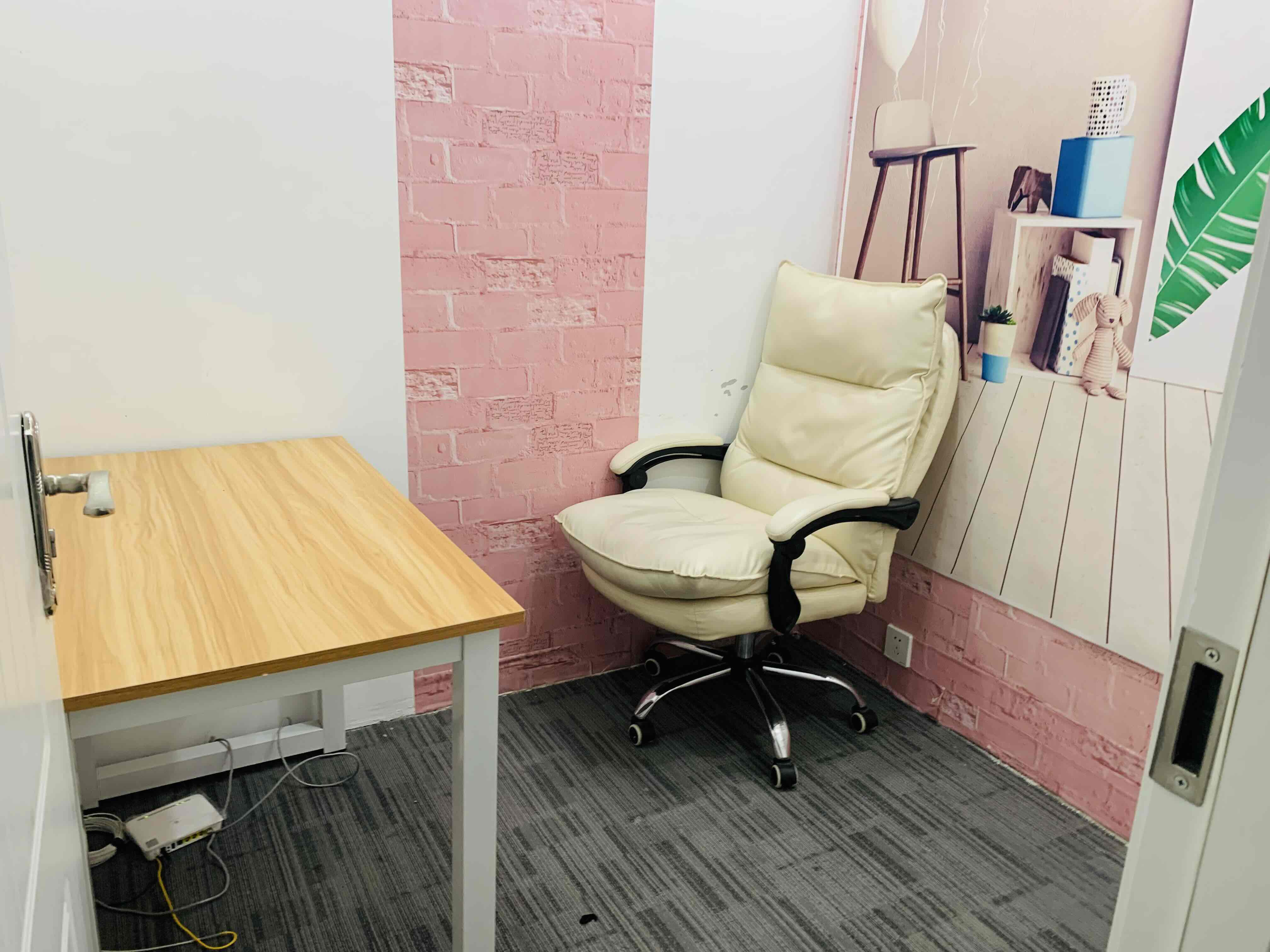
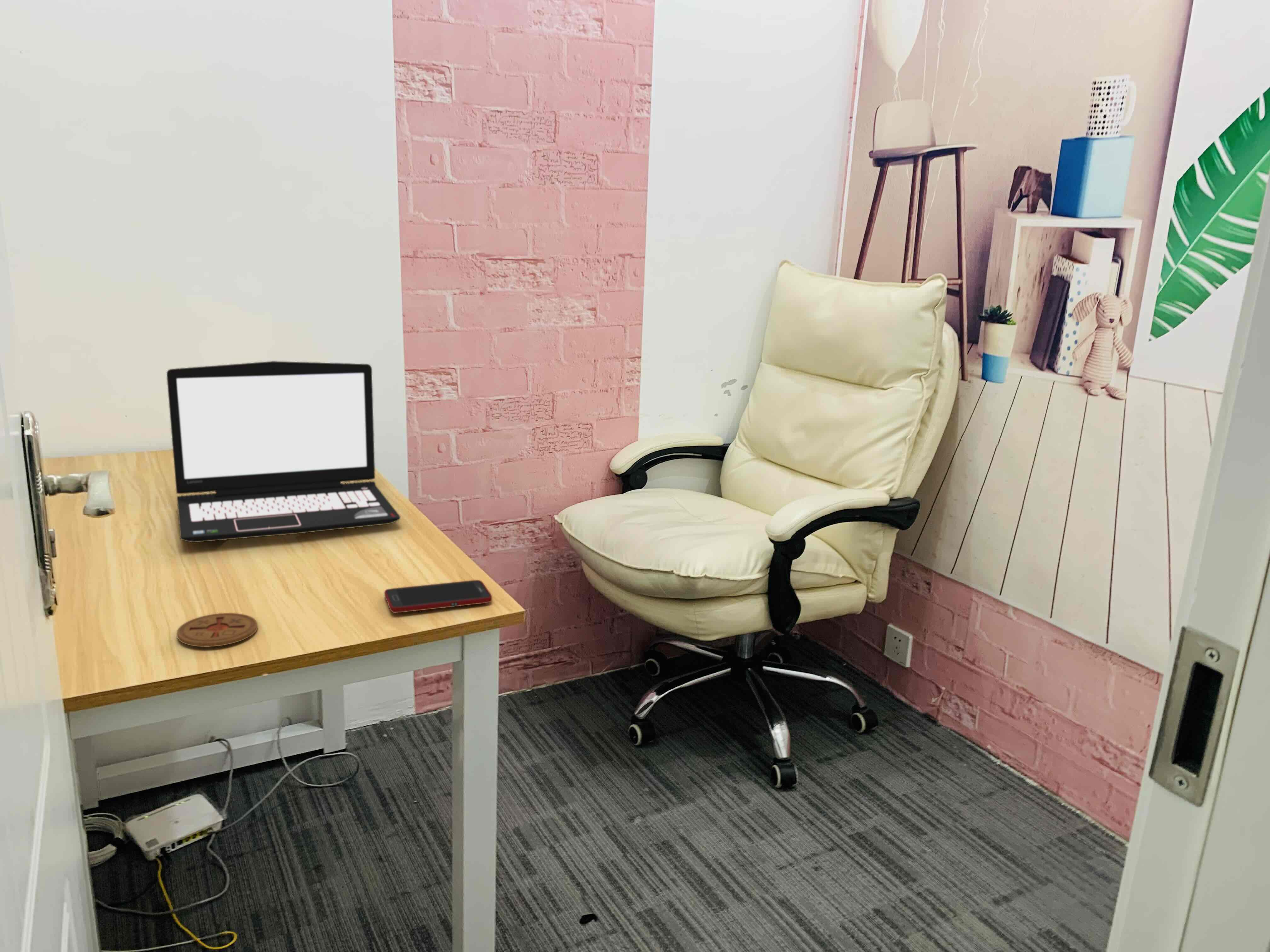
+ coaster (218, 629)
+ cell phone (438, 596)
+ laptop (284, 446)
